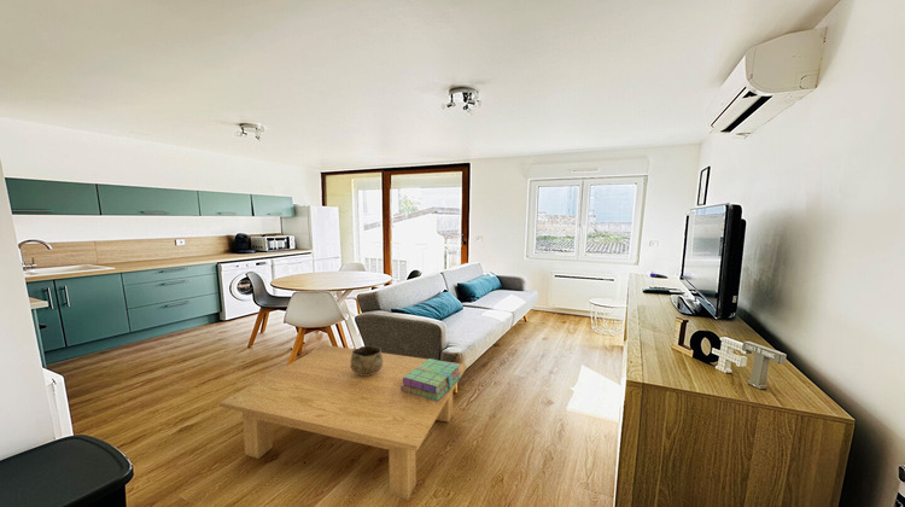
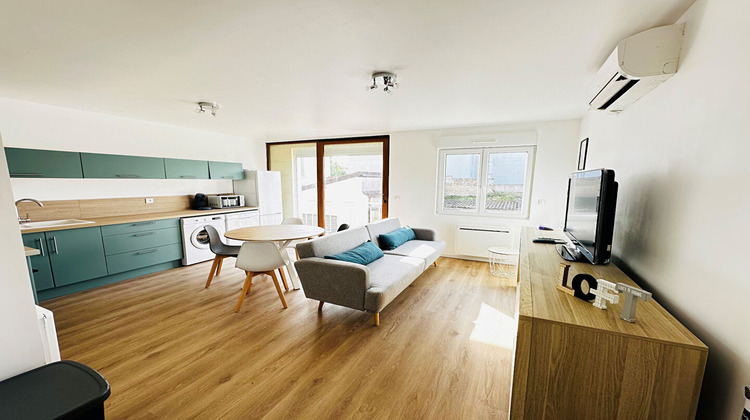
- coffee table (357, 407)
- stack of books (432, 377)
- decorative bowl (367, 361)
